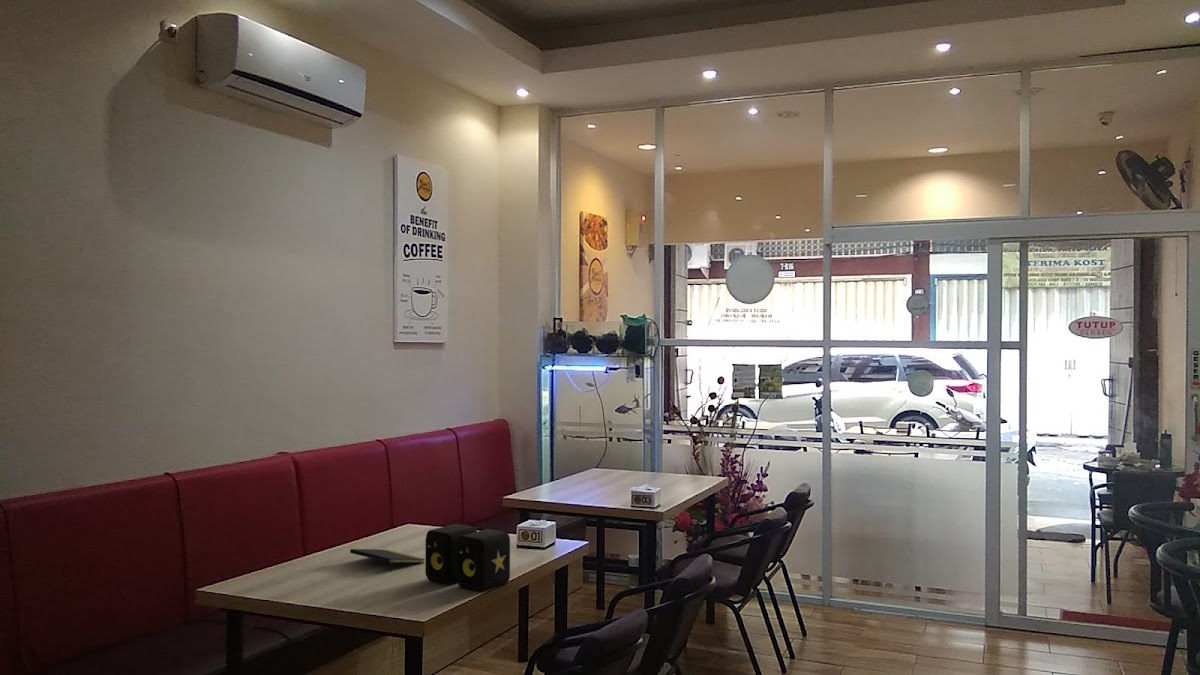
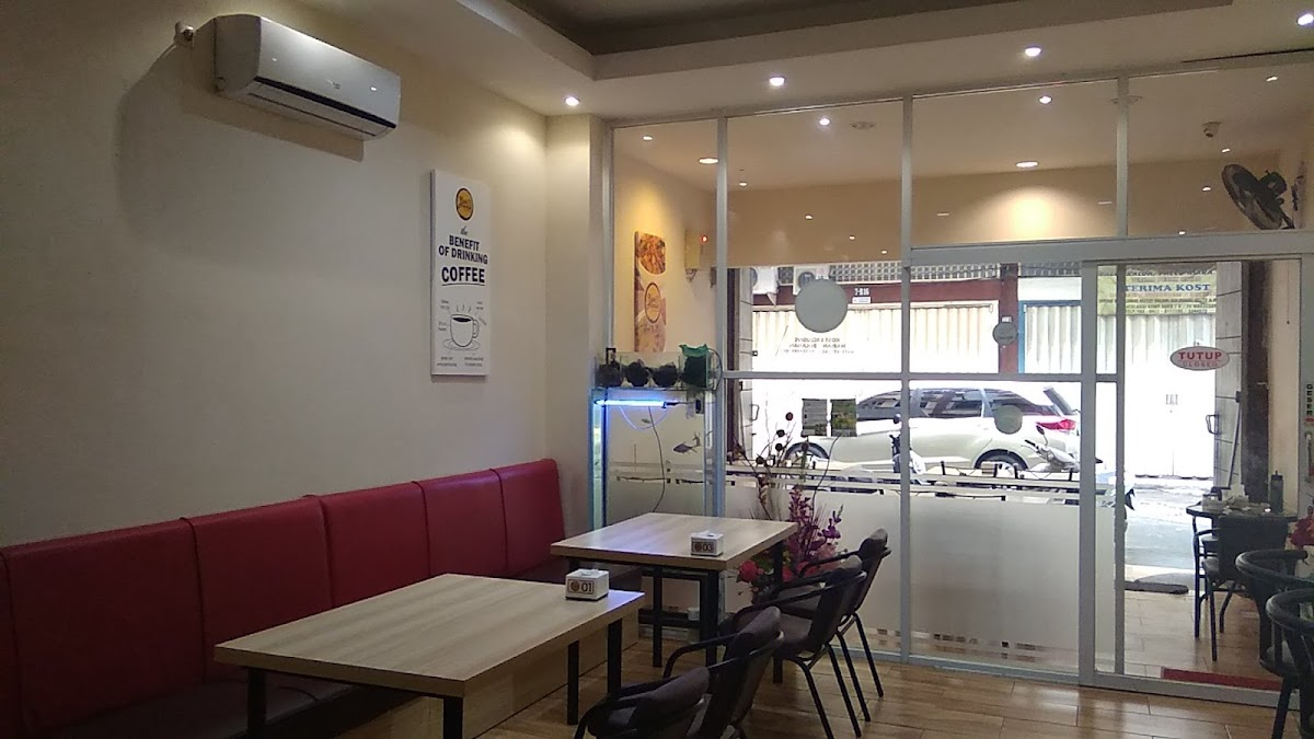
- speaker (467, 556)
- notepad (387, 555)
